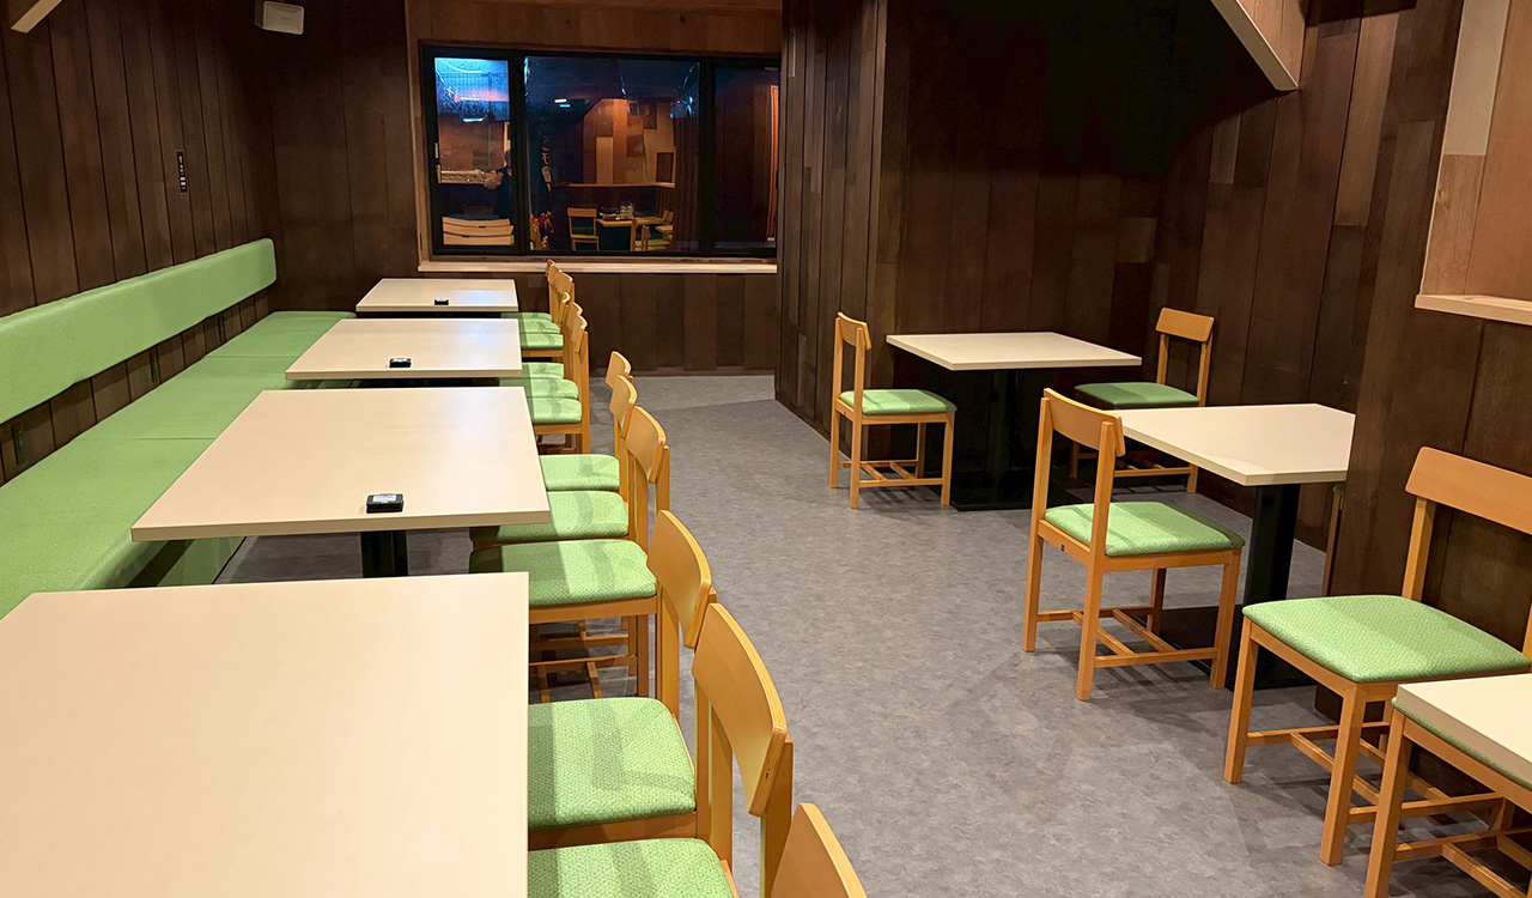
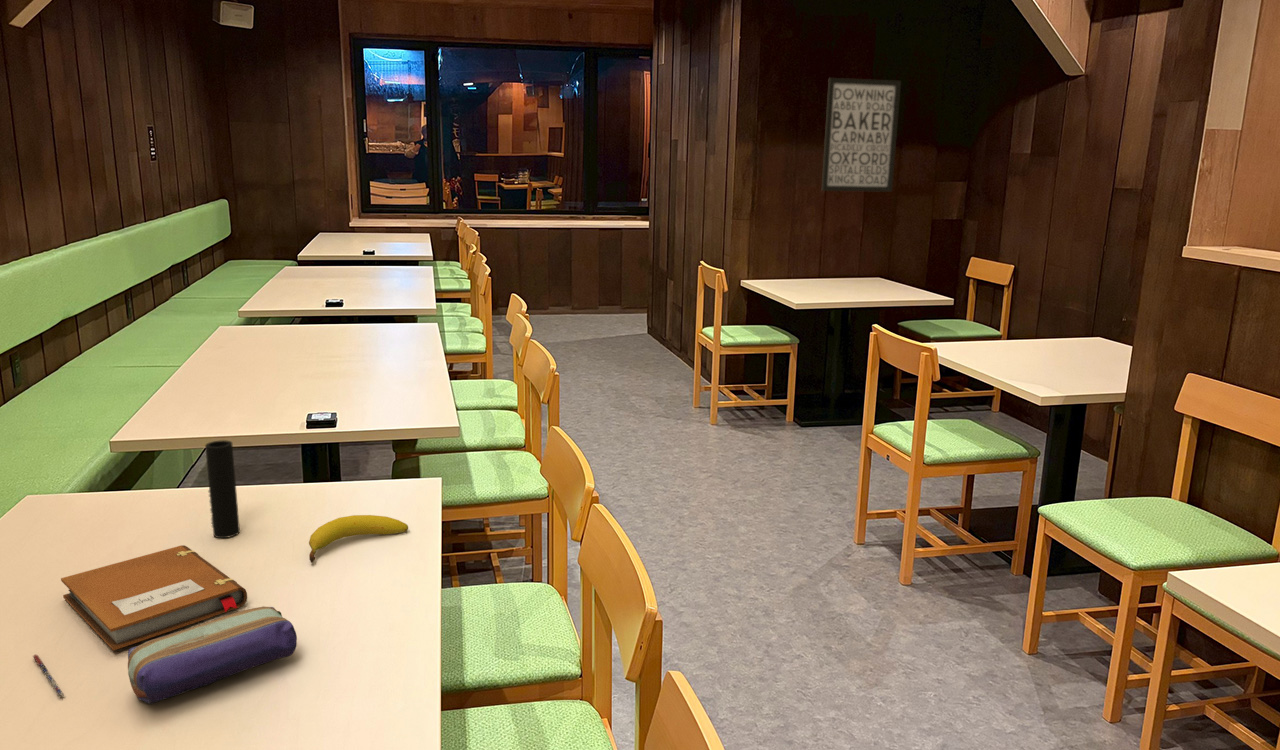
+ pen (47, 674)
+ pencil case (216, 651)
+ cup (222, 489)
+ notebook (156, 592)
+ fruit (353, 530)
+ wall art (861, 136)
